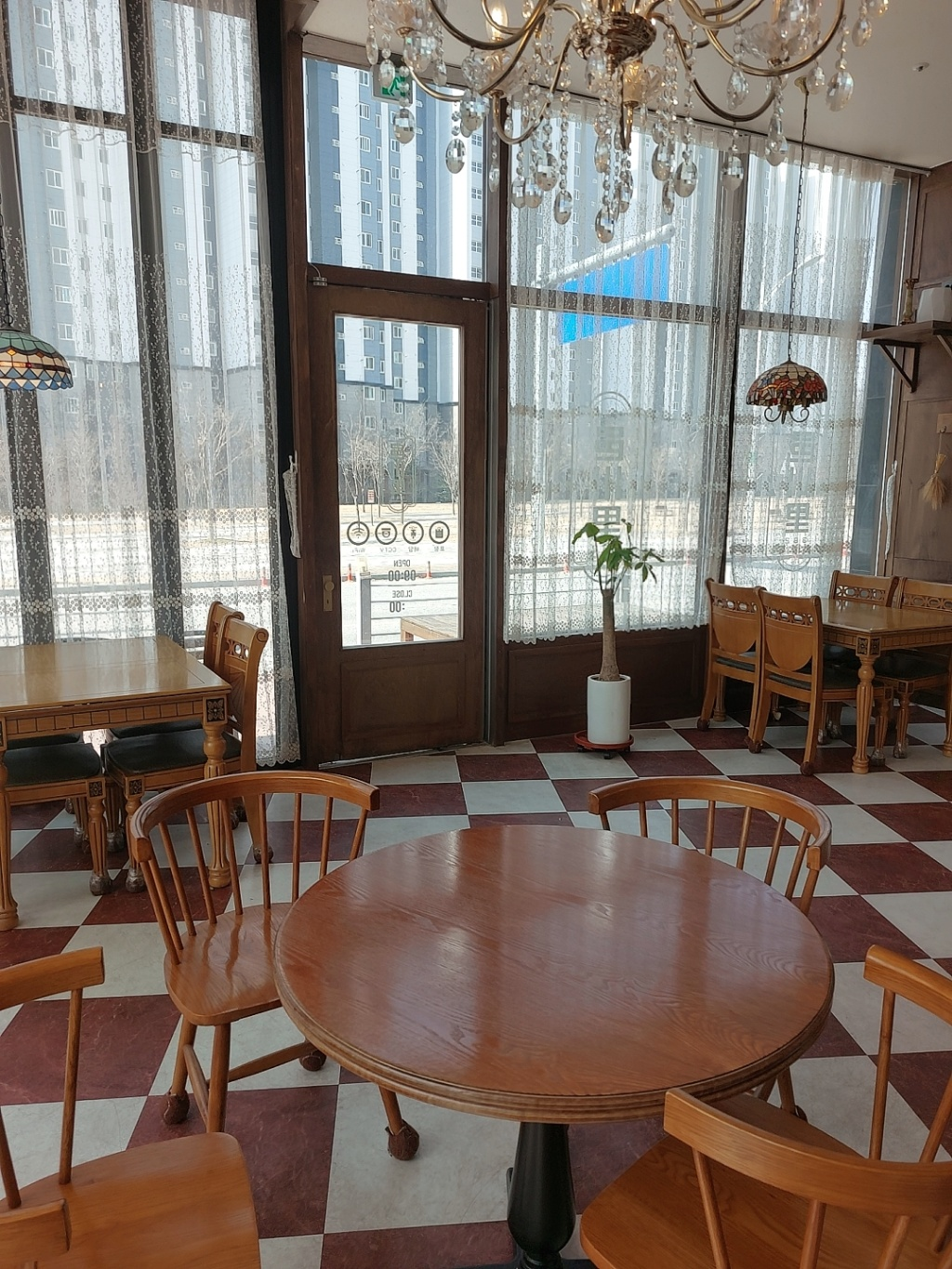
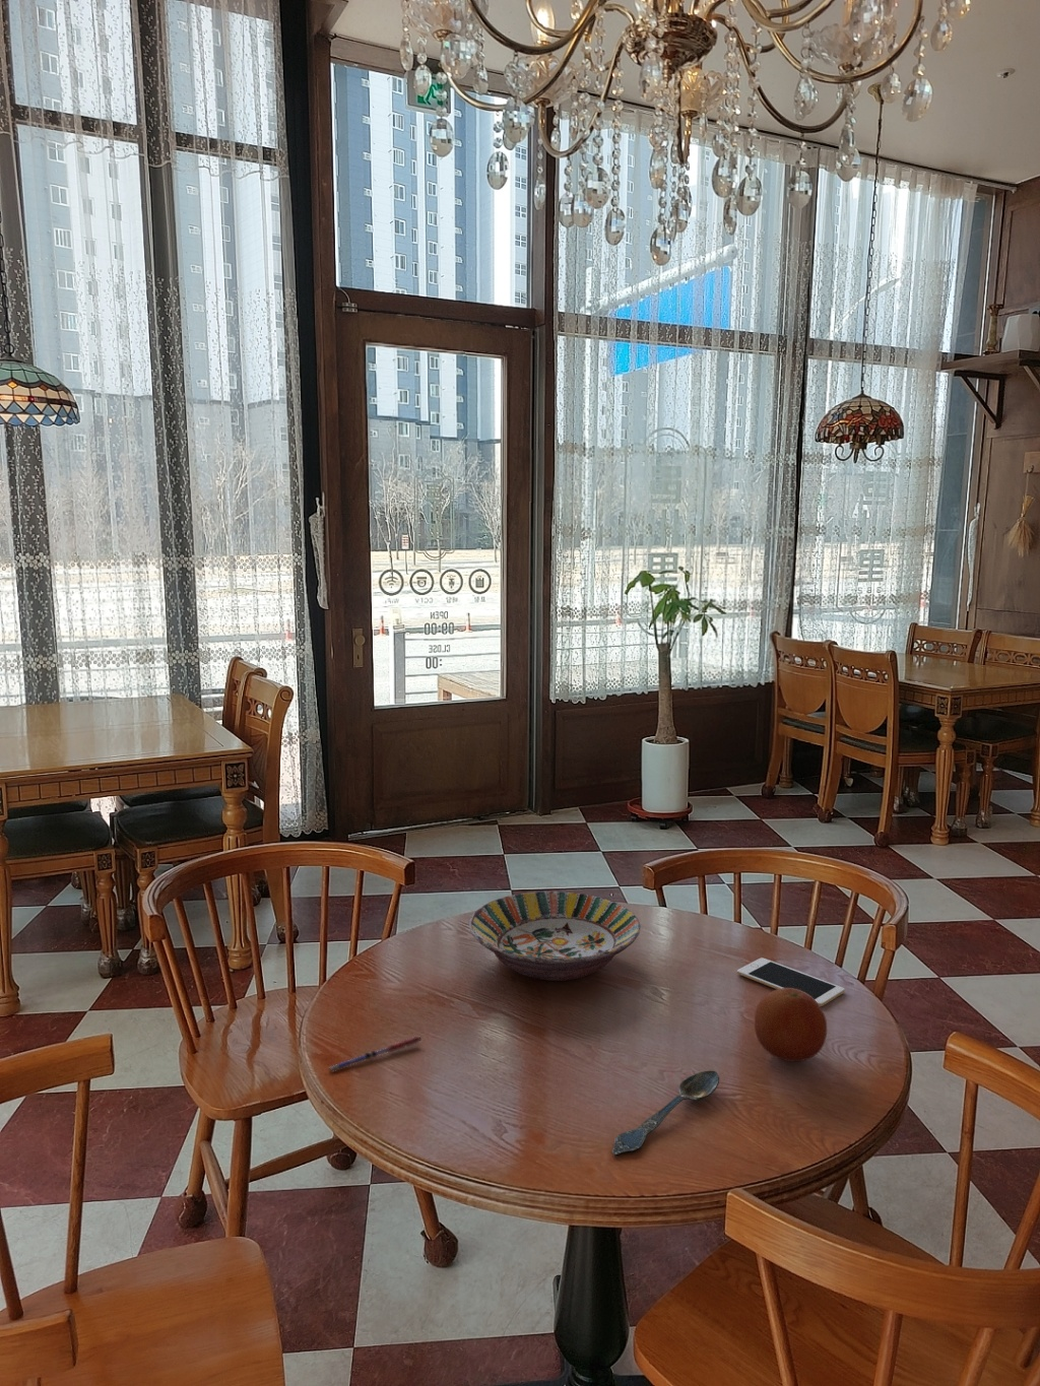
+ cell phone (789, 981)
+ fruit (790, 1022)
+ serving bowl (554, 943)
+ pen (376, 1052)
+ spoon (667, 1110)
